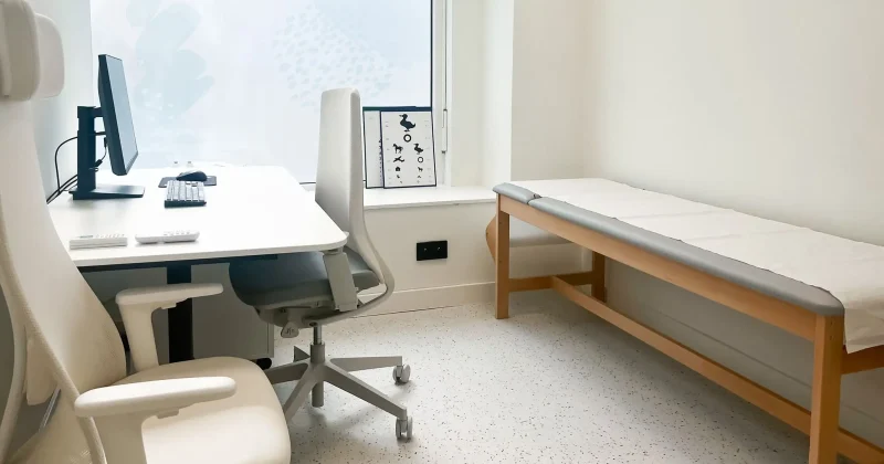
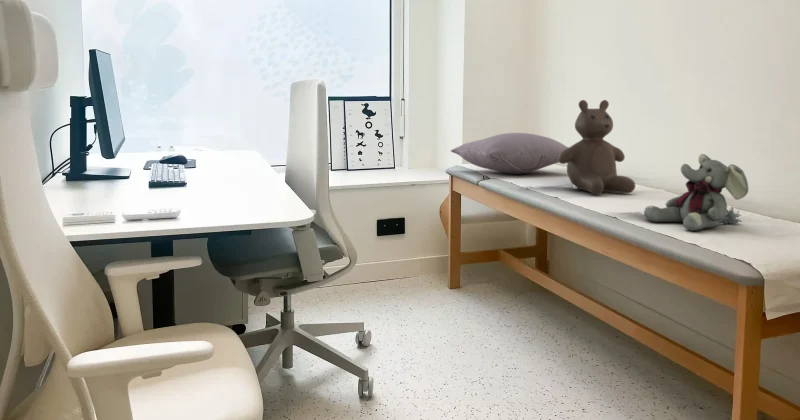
+ teddy bear (600, 146)
+ plush elephant (703, 190)
+ pillow (511, 152)
